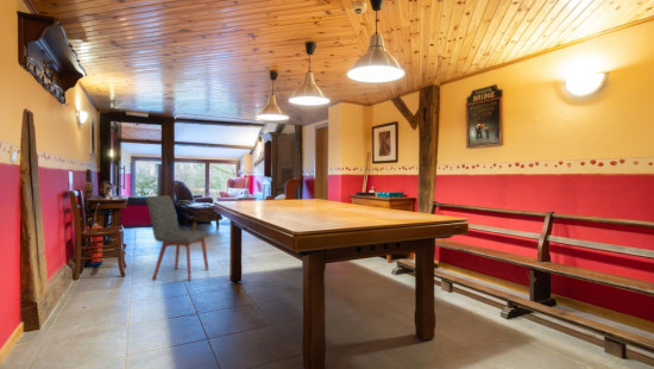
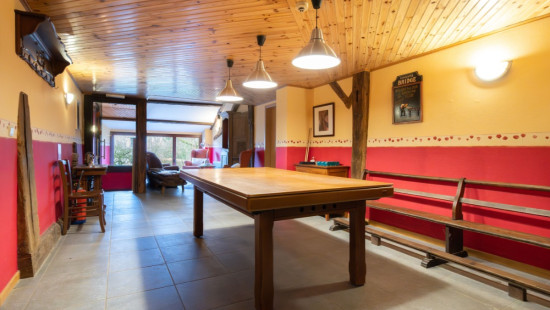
- chair (178, 234)
